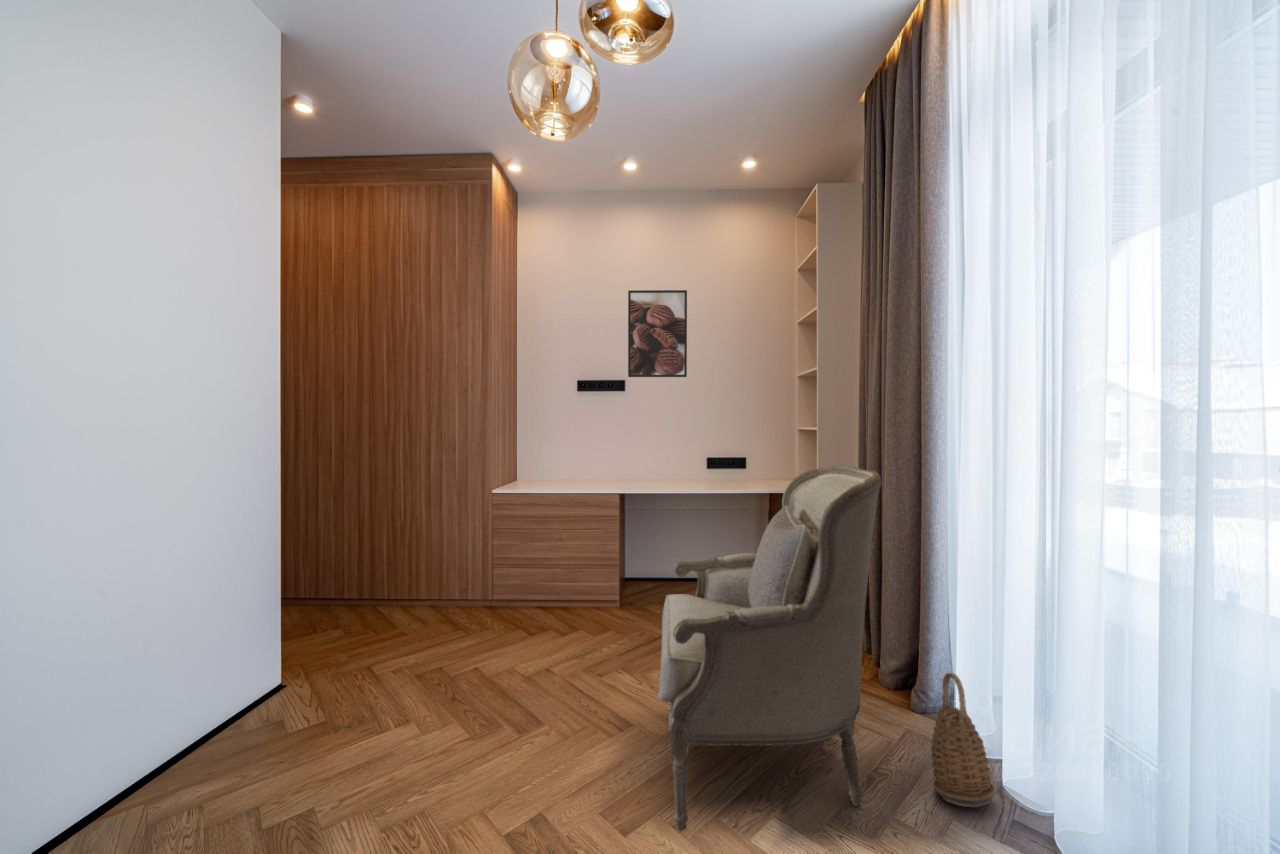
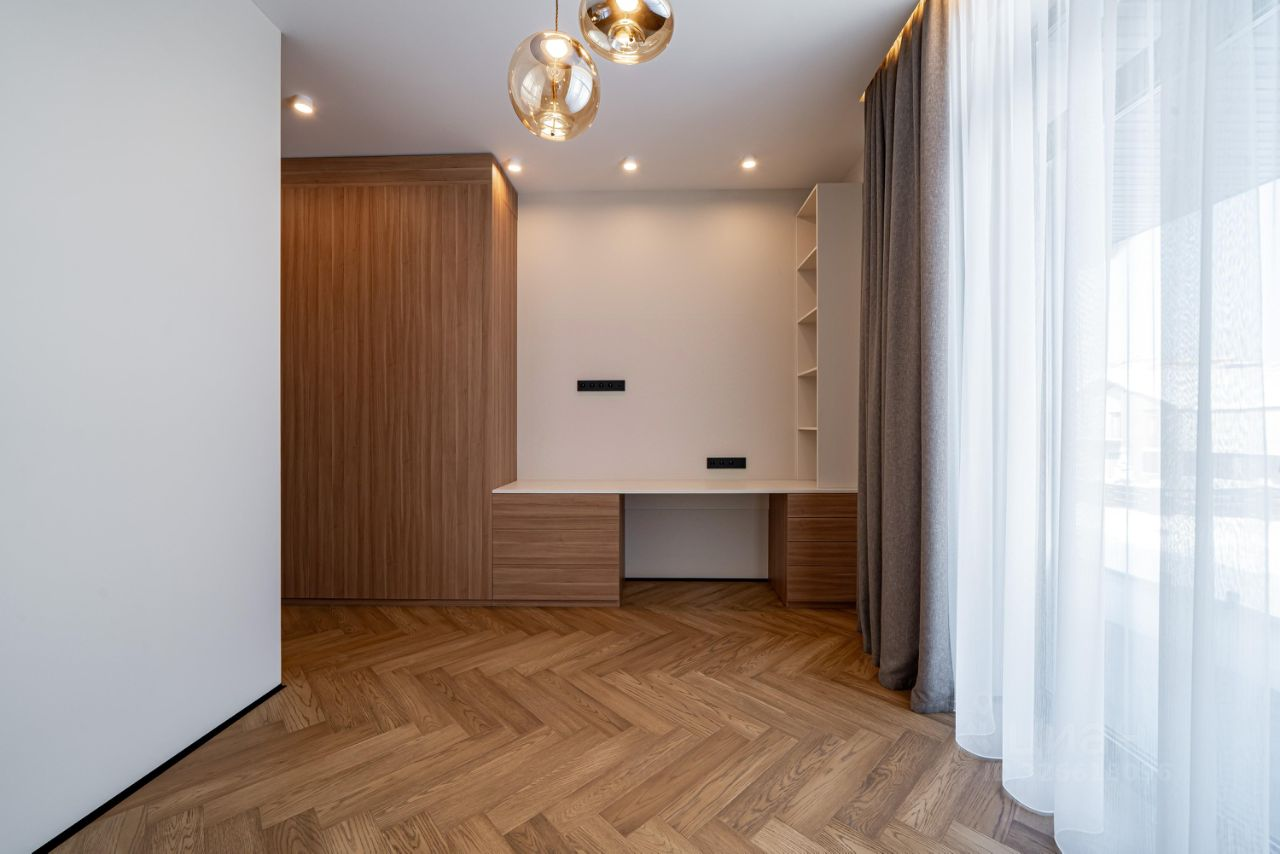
- armchair (767, 616)
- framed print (657, 333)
- basket (961, 739)
